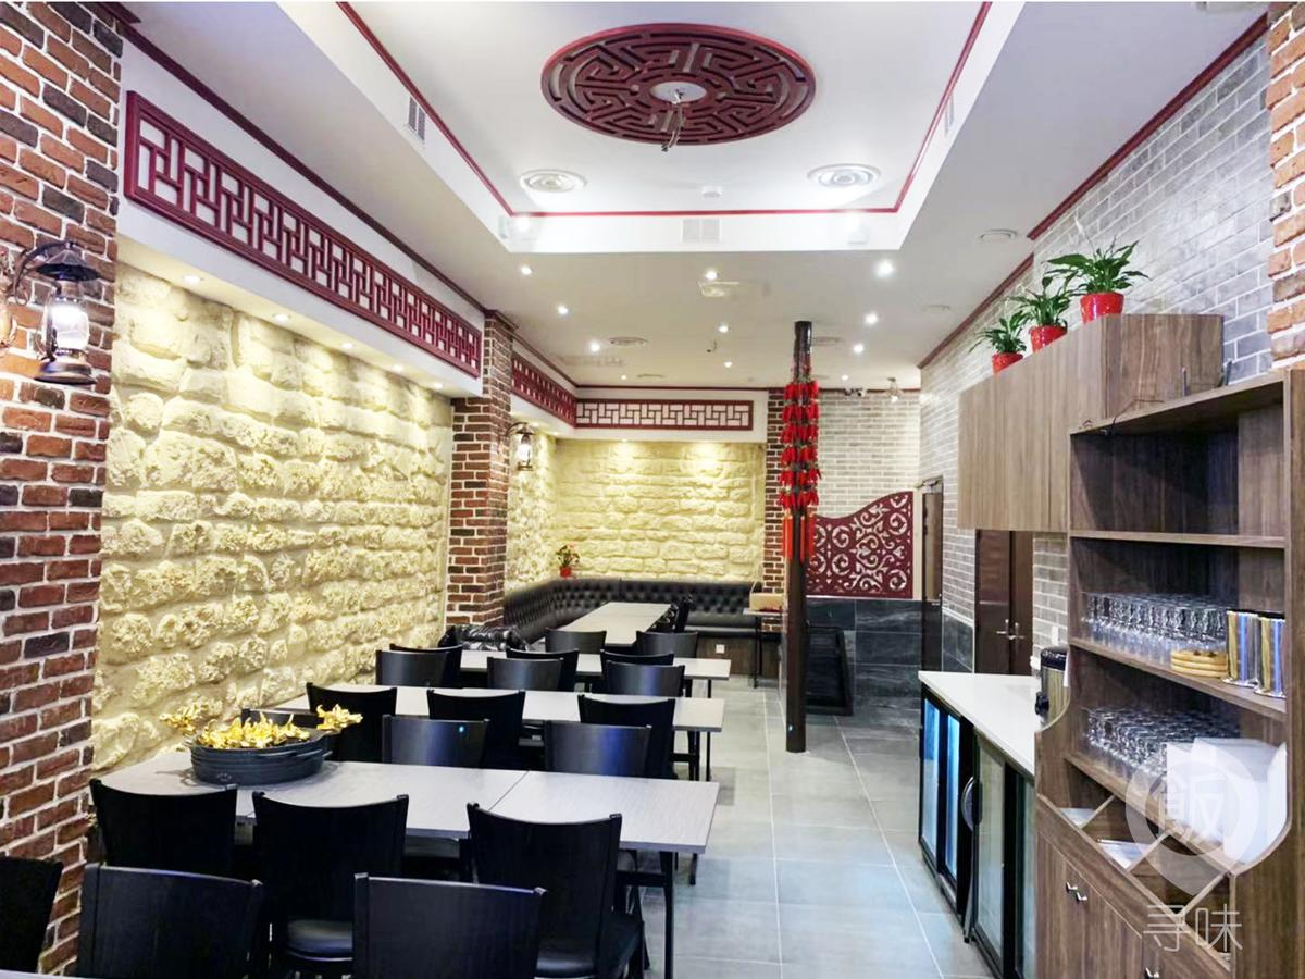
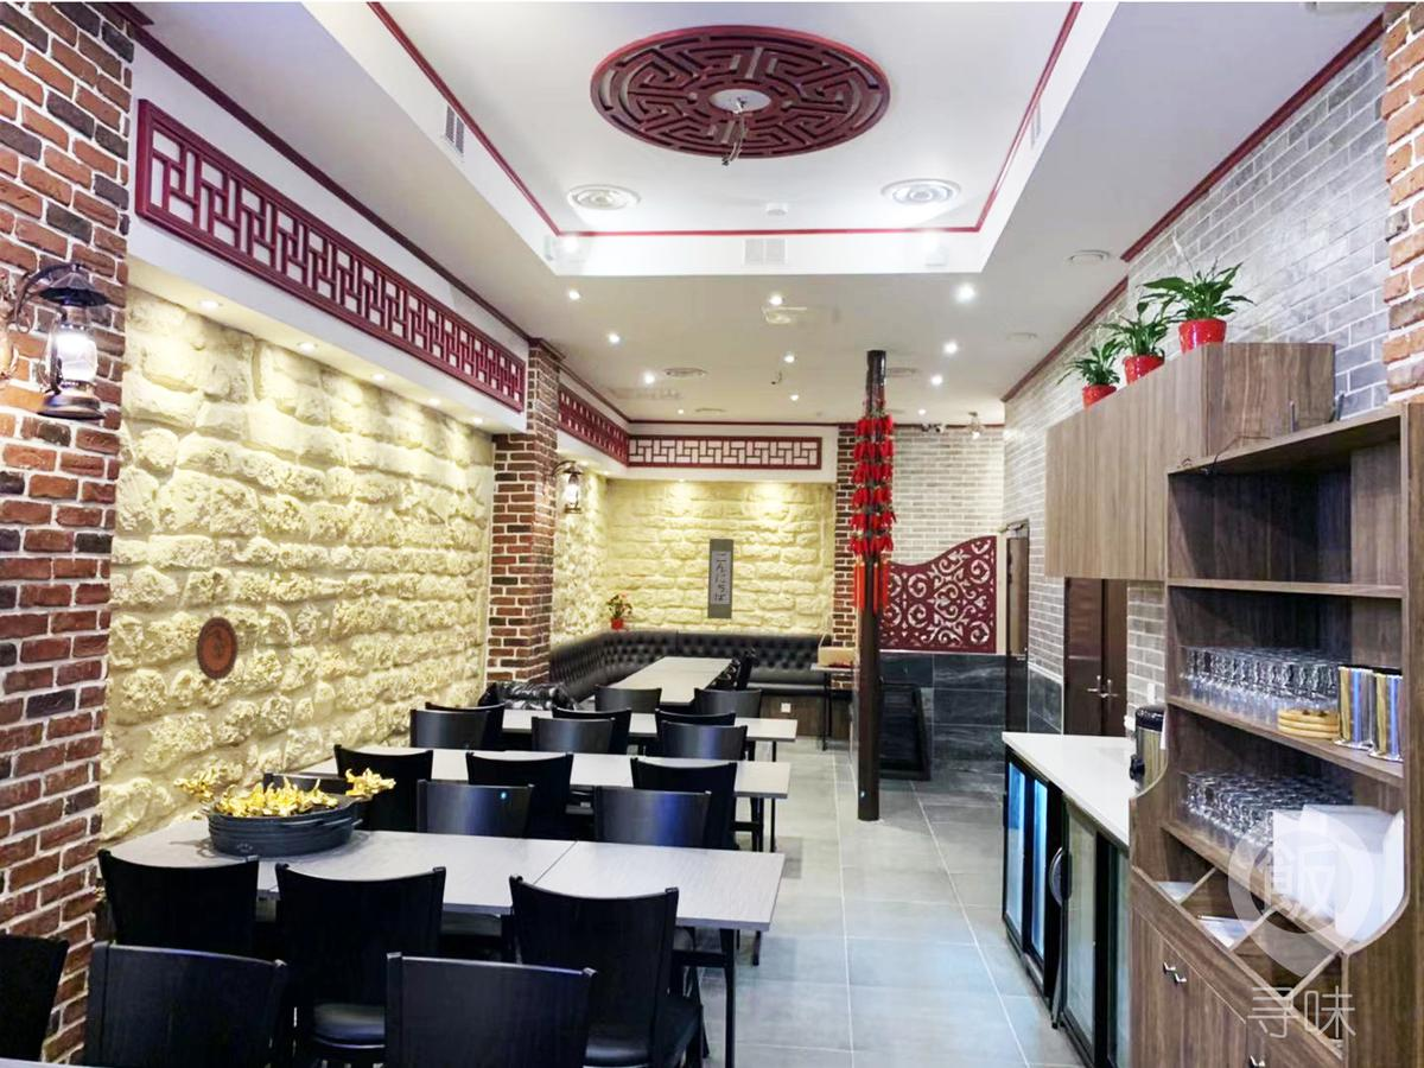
+ decorative plate (216, 648)
+ wall scroll (720, 577)
